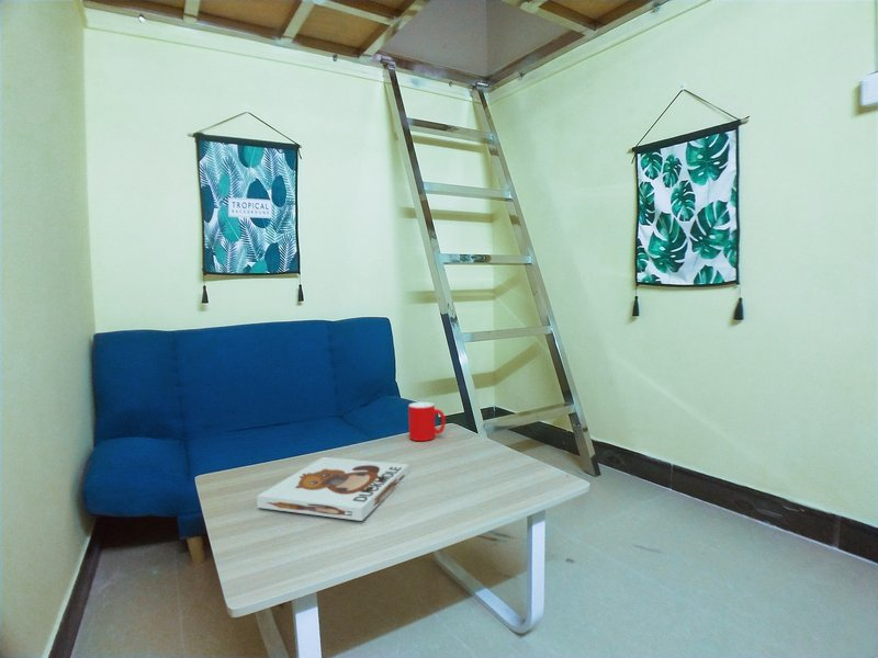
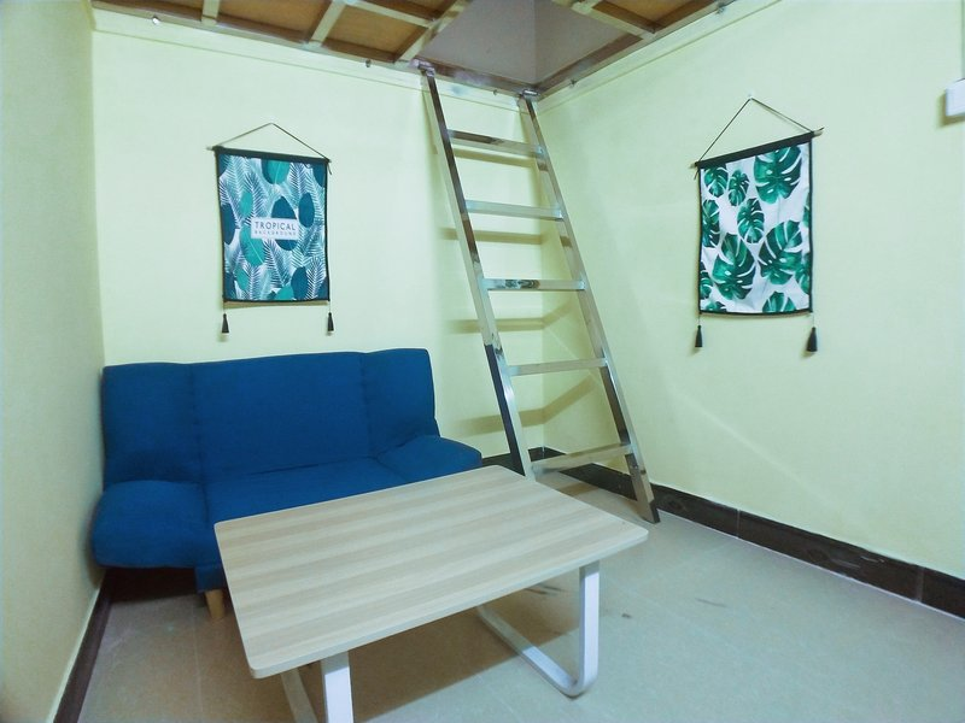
- cup (427, 421)
- board game (339, 484)
